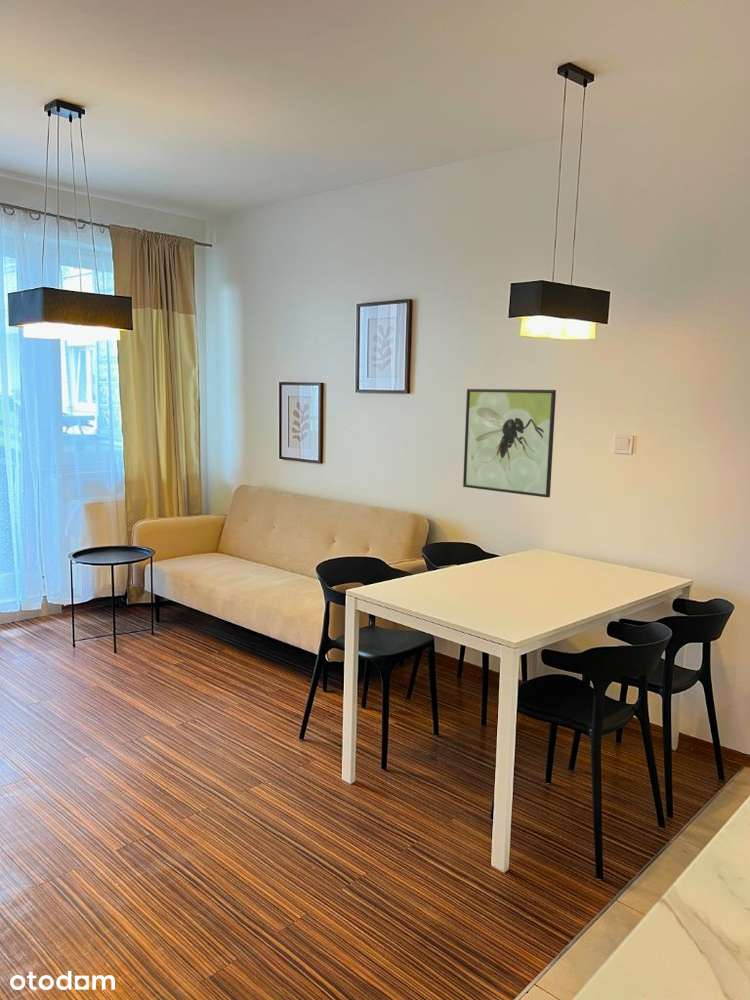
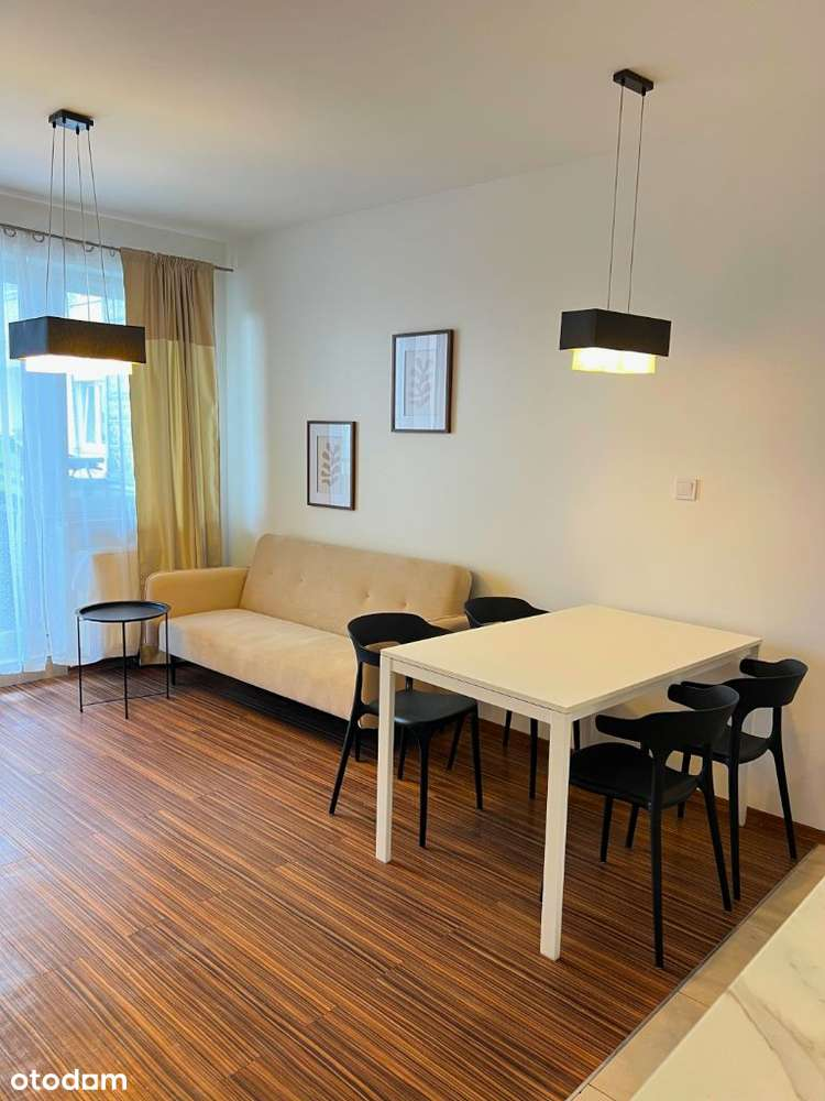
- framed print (506, 441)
